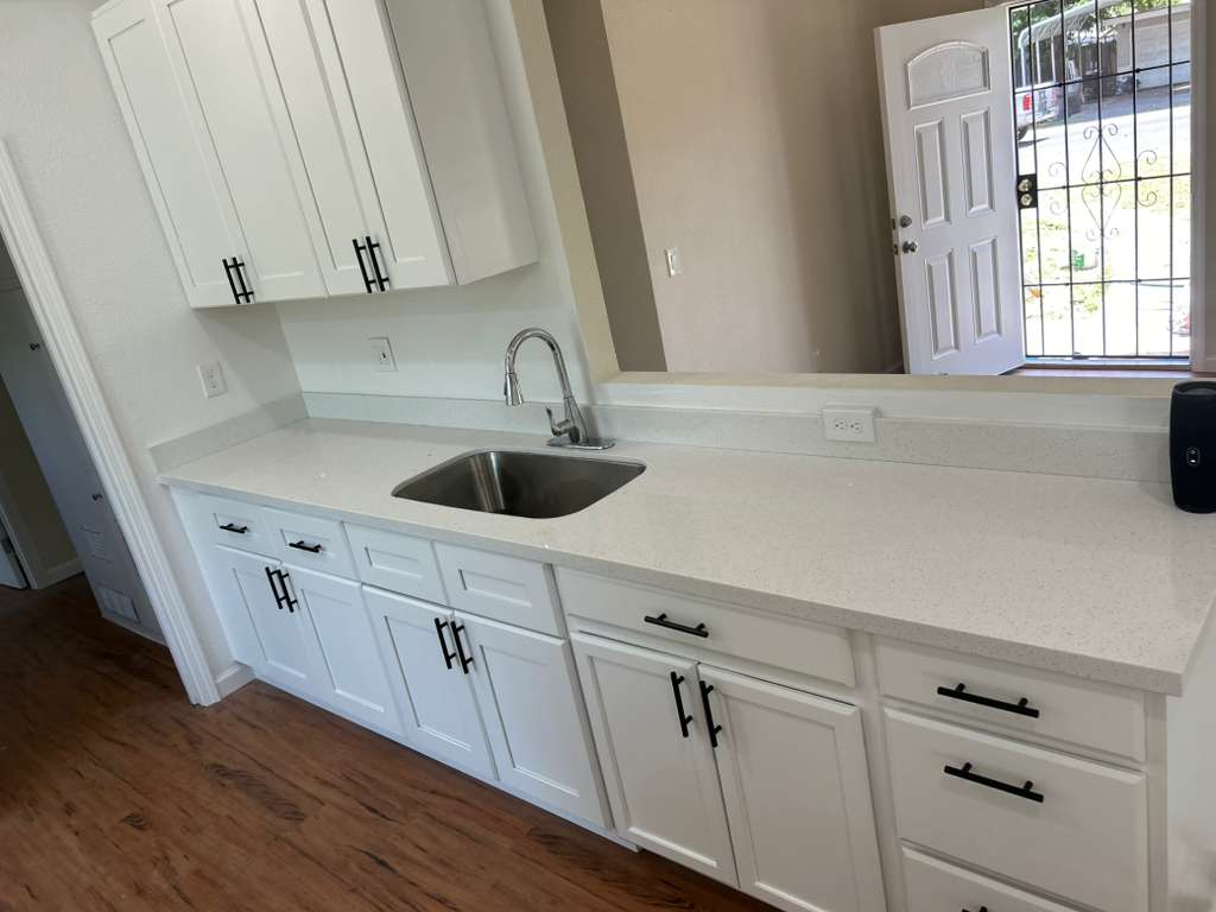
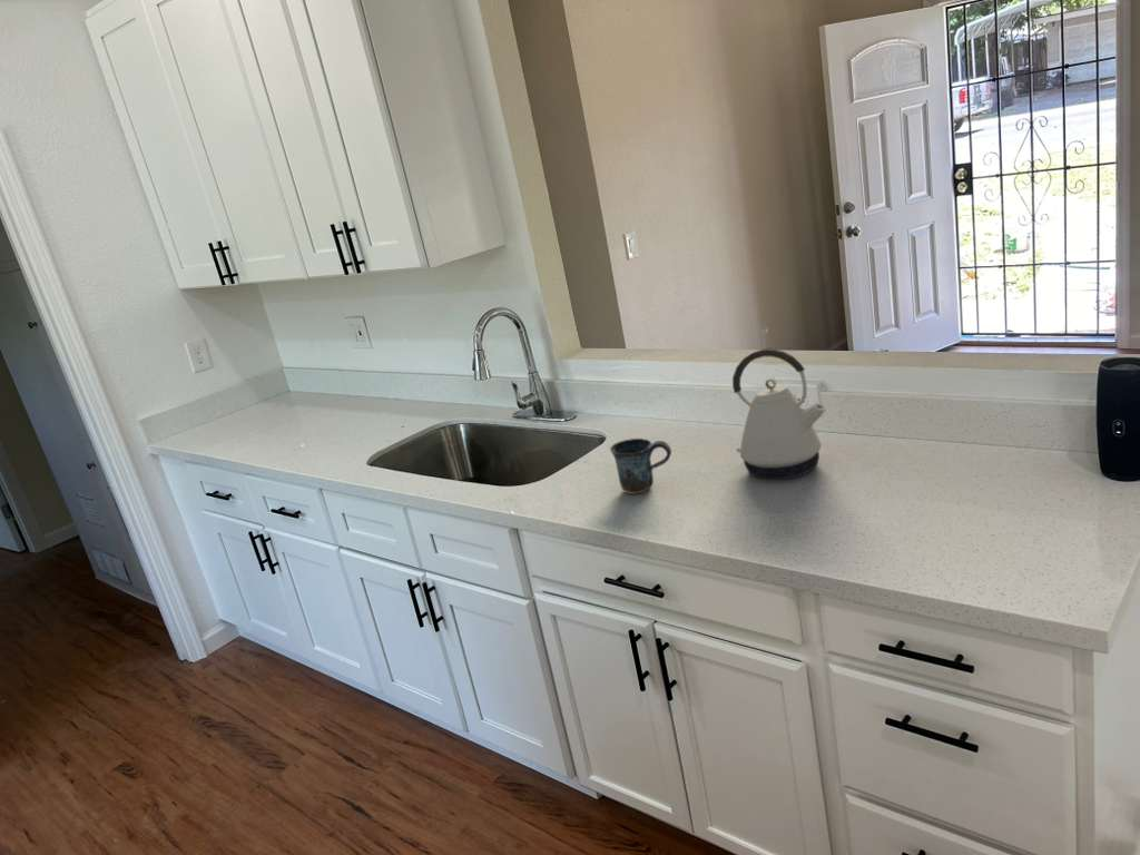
+ kettle (777, 410)
+ mug (640, 466)
